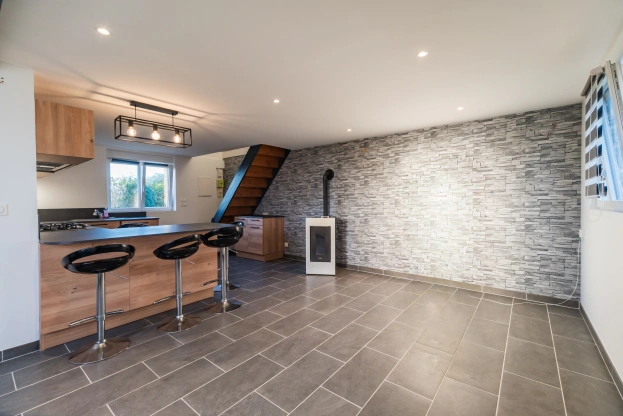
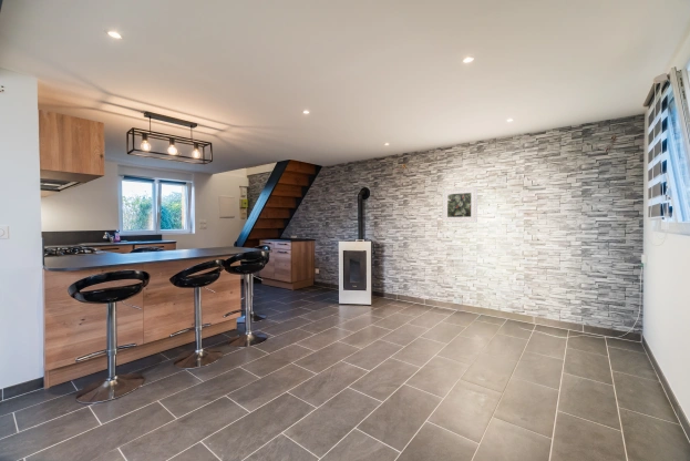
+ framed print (459, 205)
